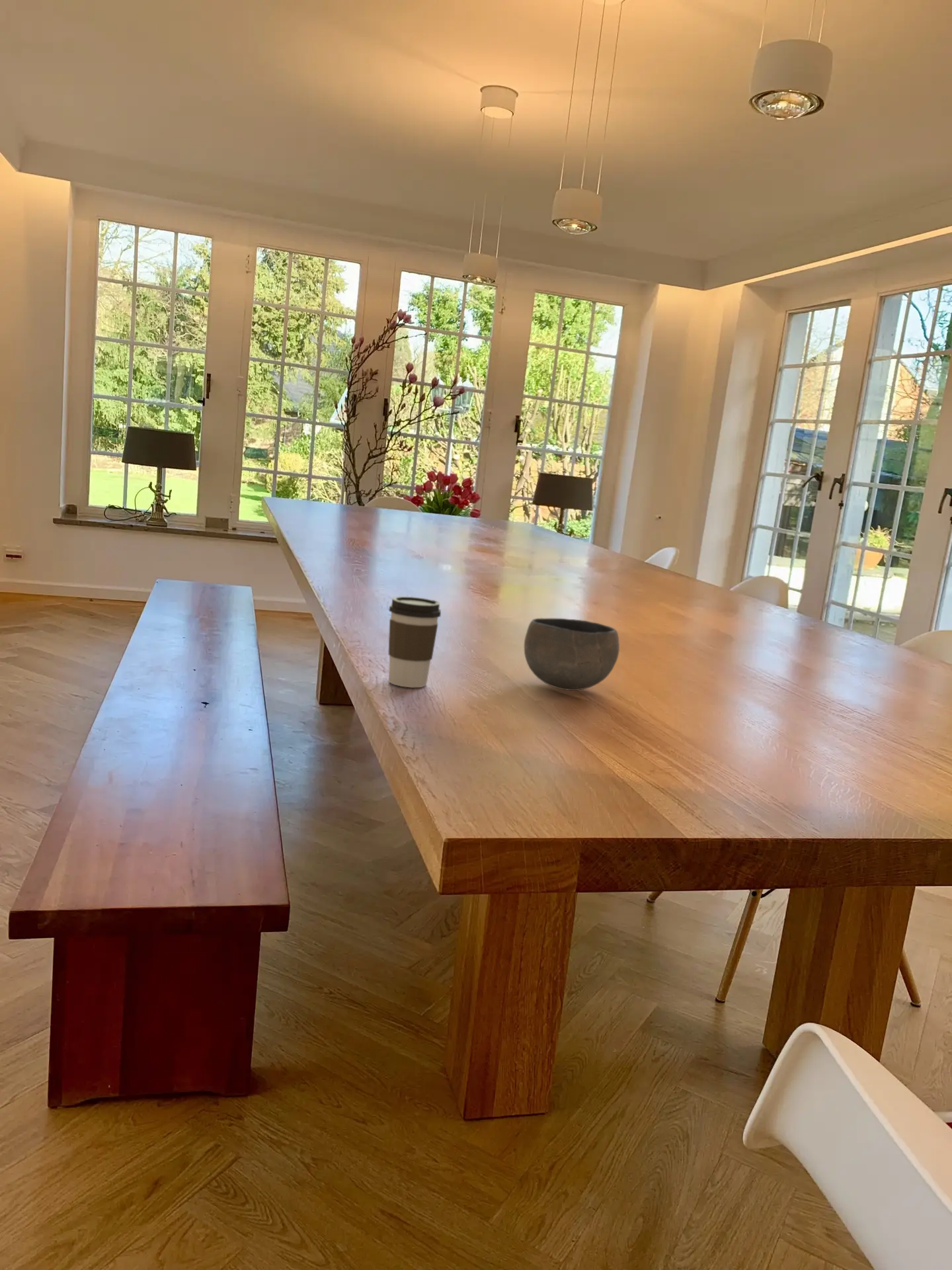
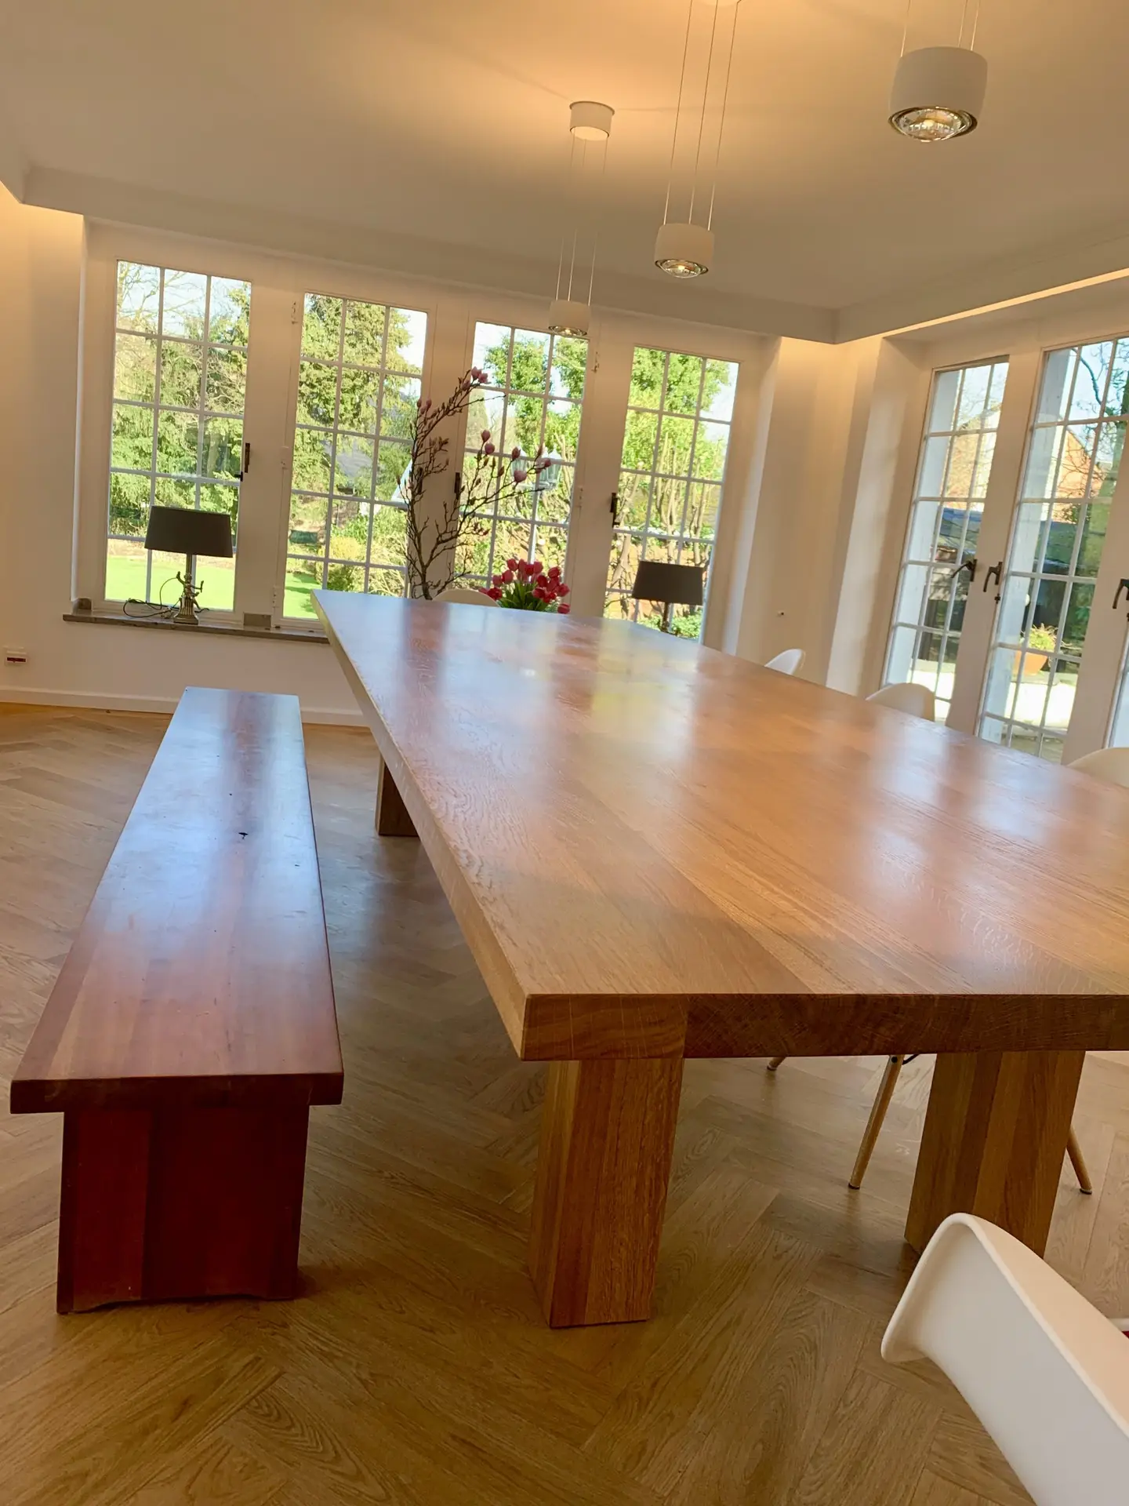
- bowl (570, 655)
- coffee cup (412, 642)
